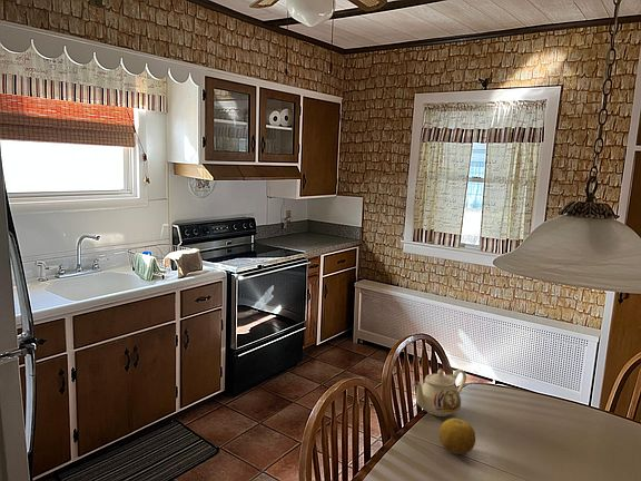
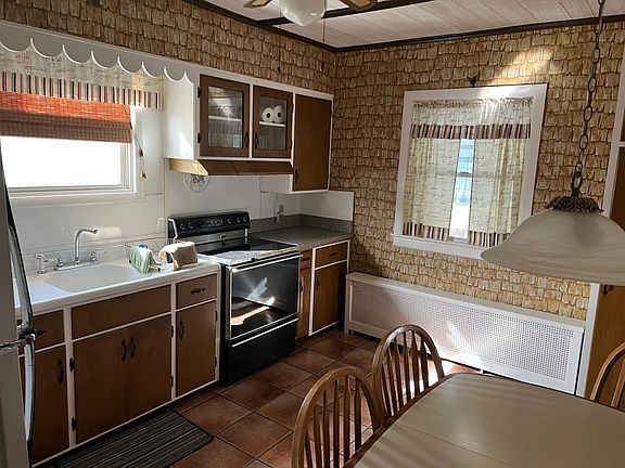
- fruit (456, 435)
- teapot (440, 390)
